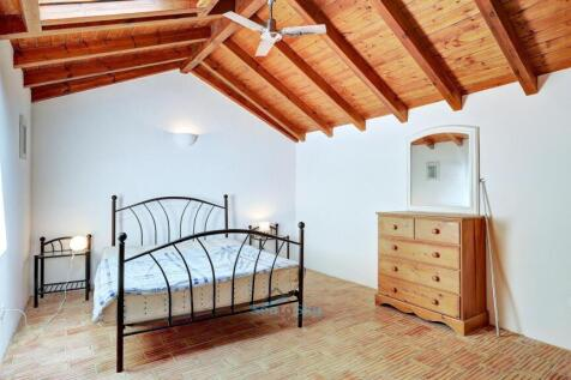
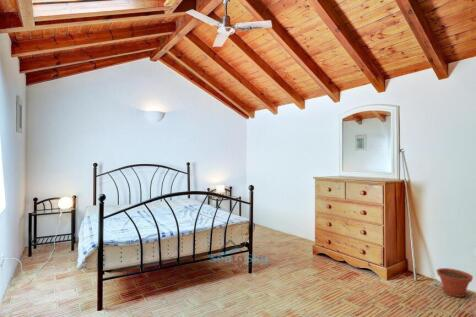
+ plant pot (454, 283)
